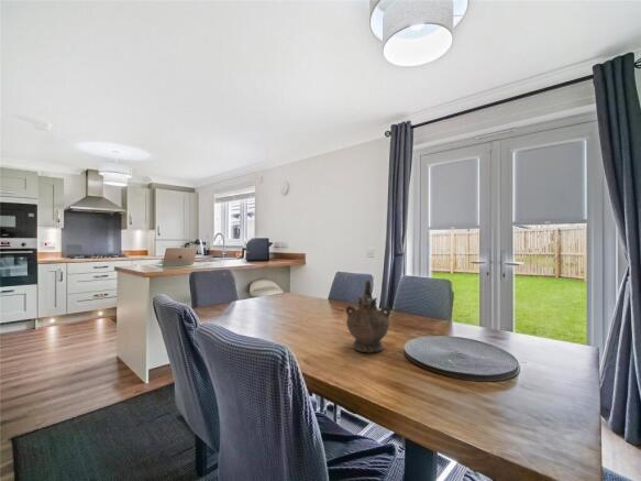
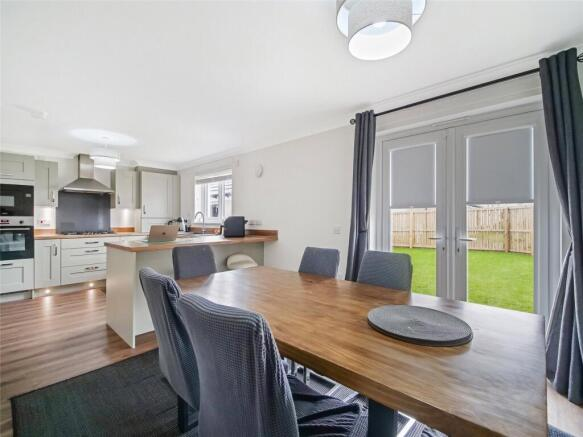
- ceremonial vessel (367, 315)
